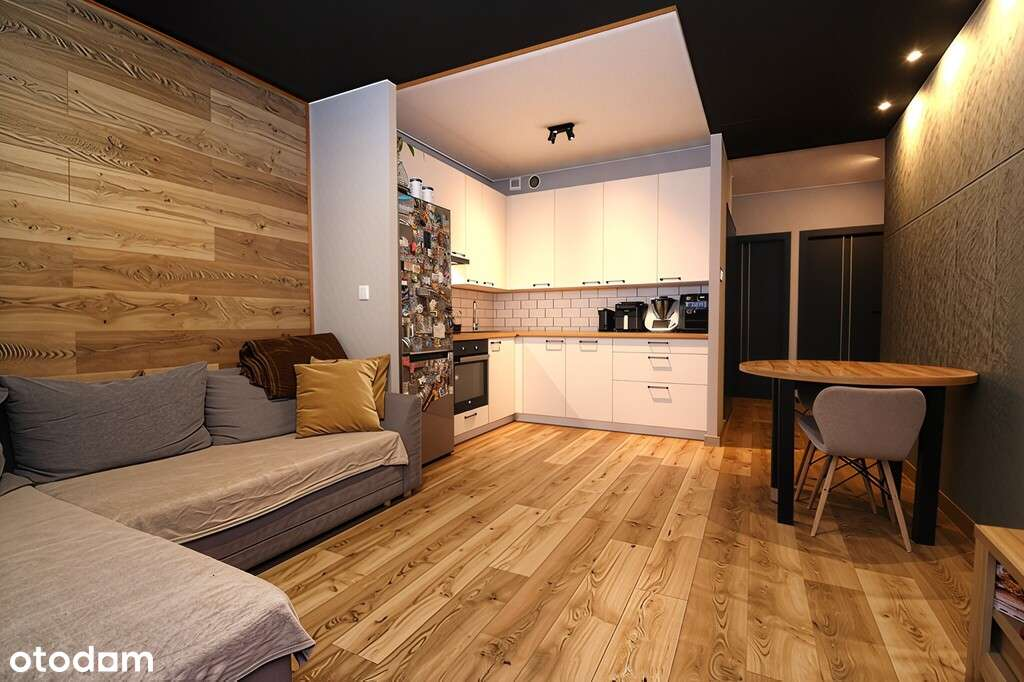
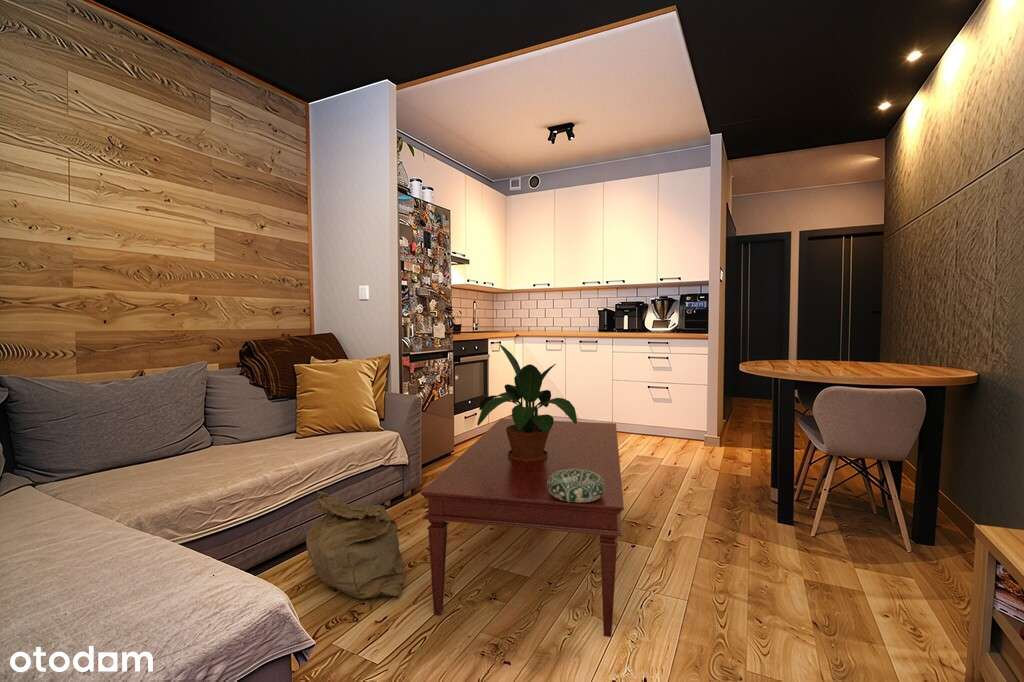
+ bag (354, 538)
+ decorative bowl (576, 484)
+ coffee table (542, 496)
+ potted plant (527, 399)
